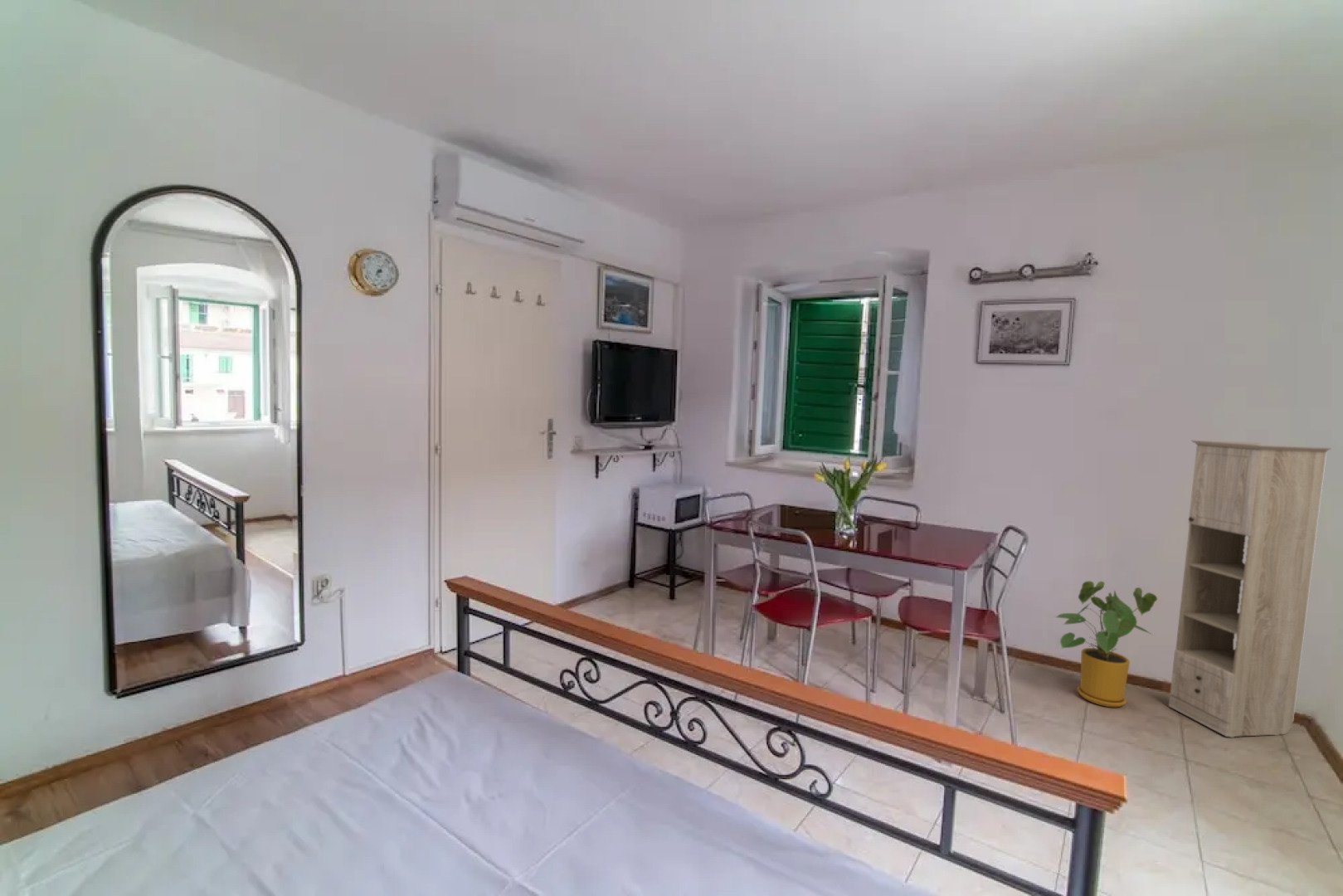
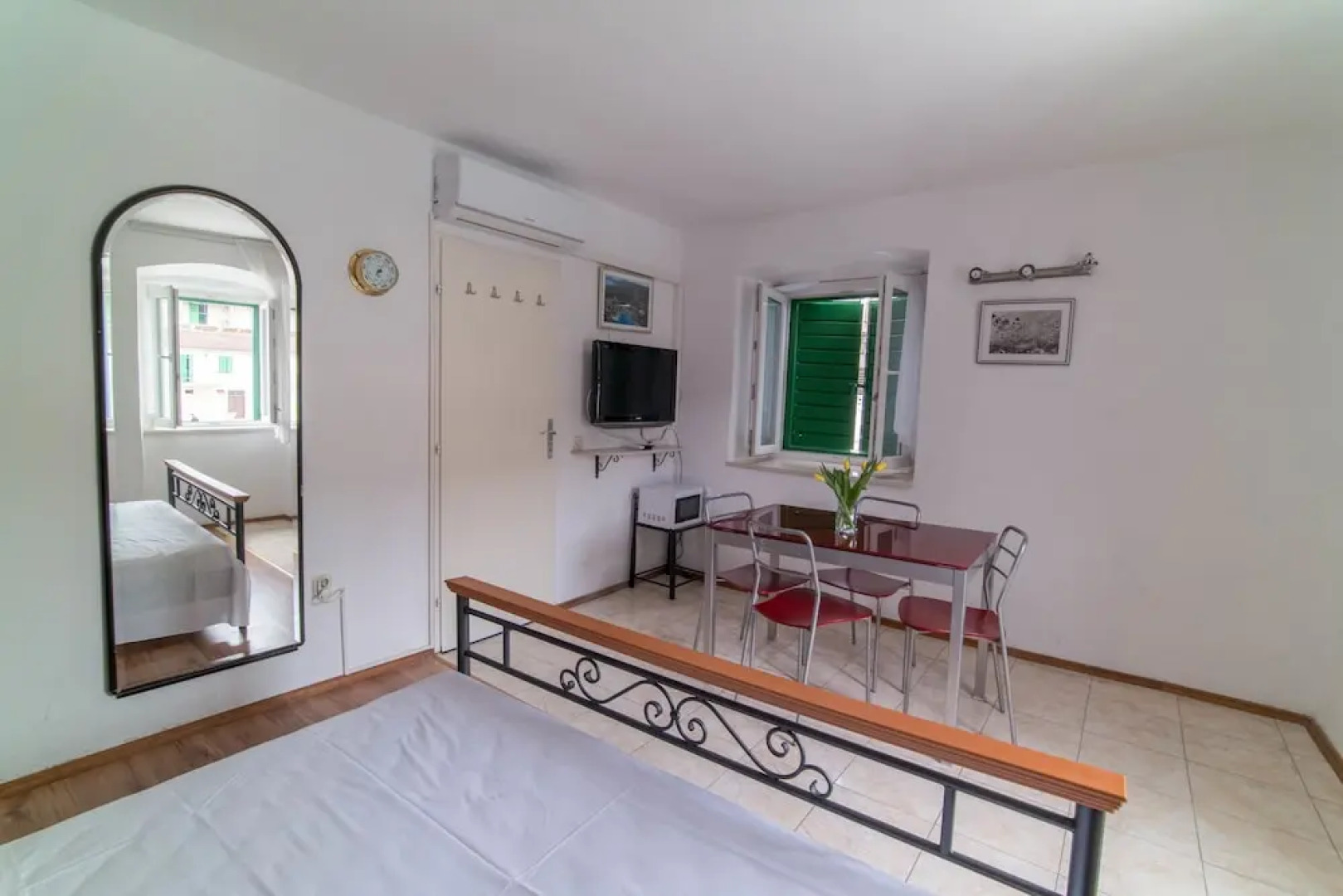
- house plant (1102, 643)
- storage cabinet (1243, 584)
